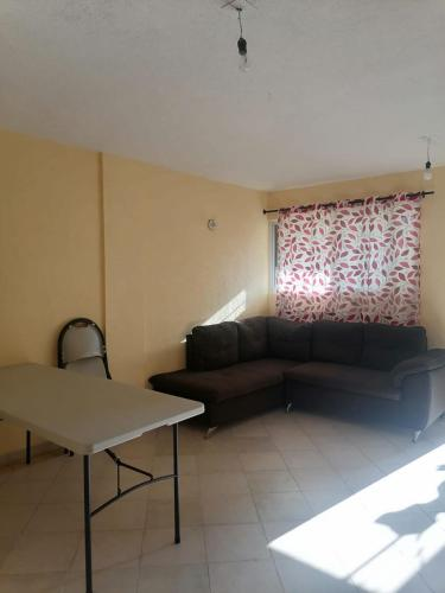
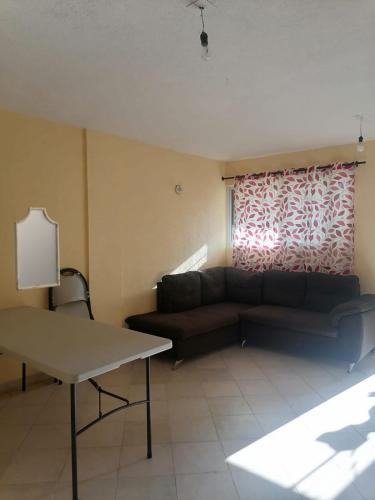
+ home mirror (38, 247)
